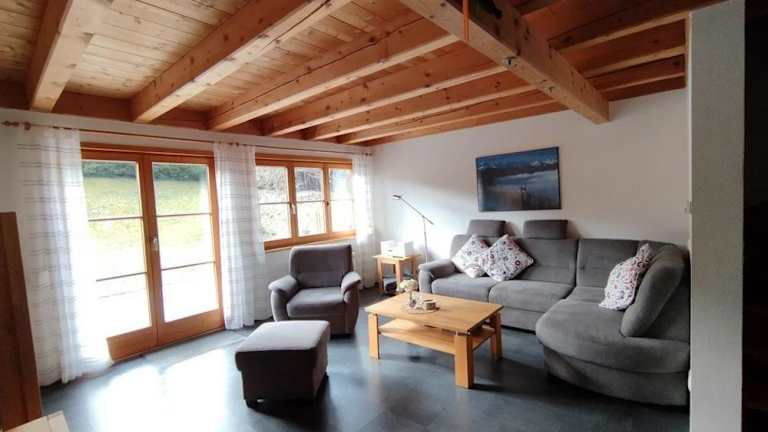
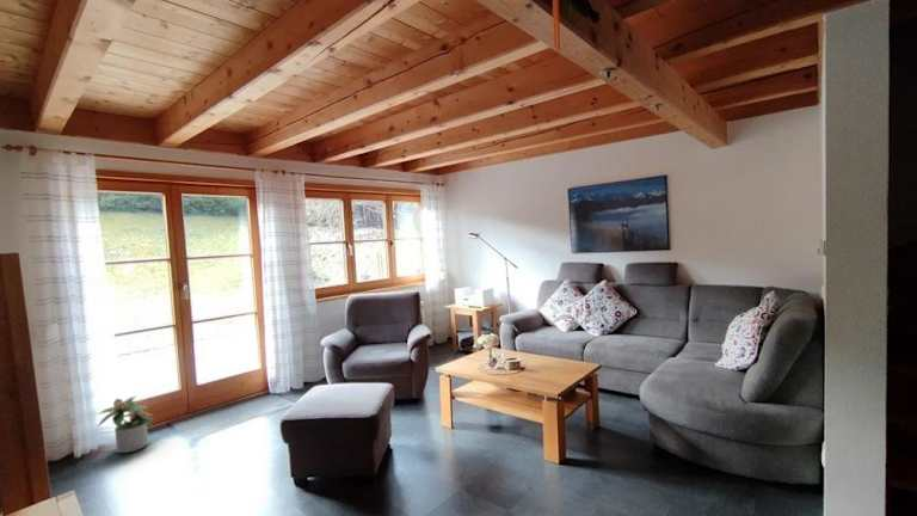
+ potted plant (127, 424)
